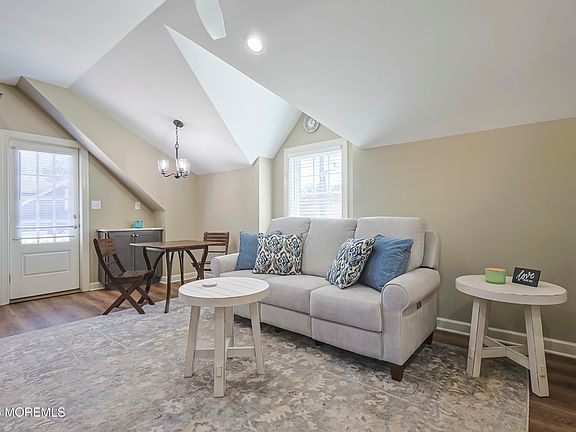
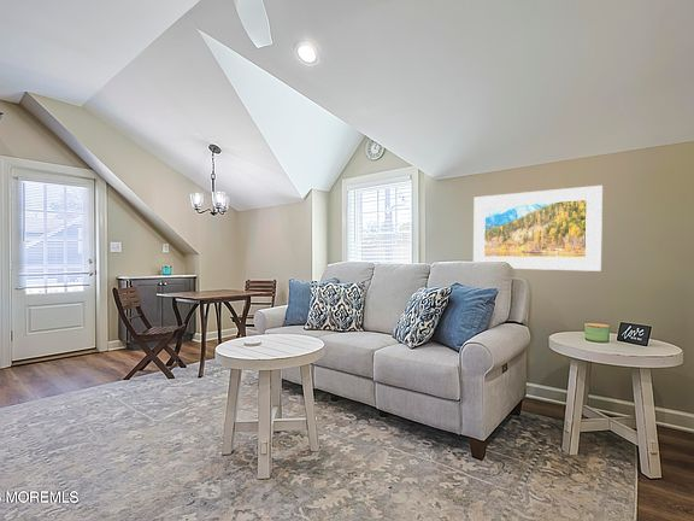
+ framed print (531, 230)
